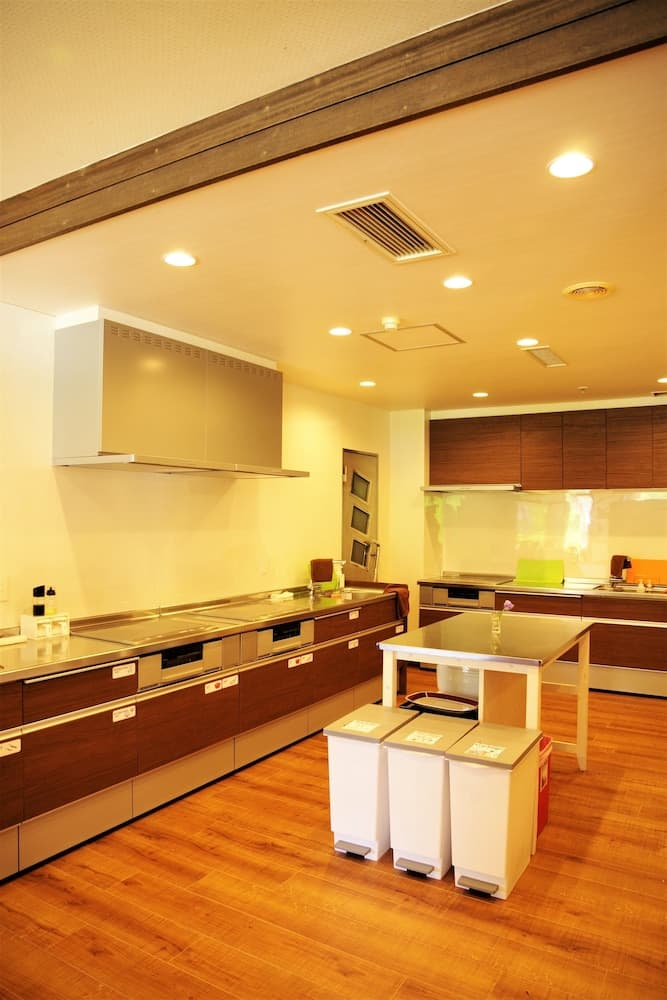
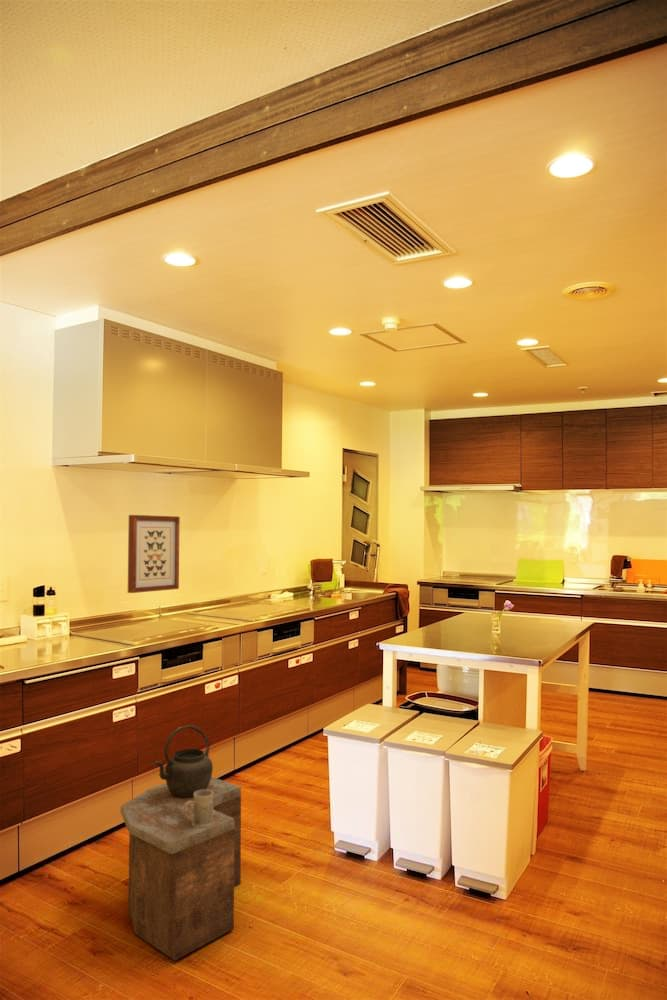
+ wall art (154, 553)
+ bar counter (185, 854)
+ mug (198, 809)
+ kettle (182, 760)
